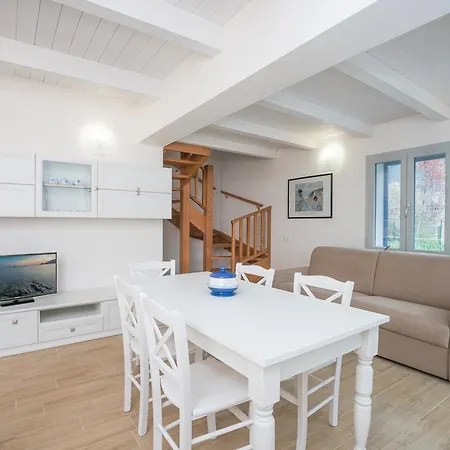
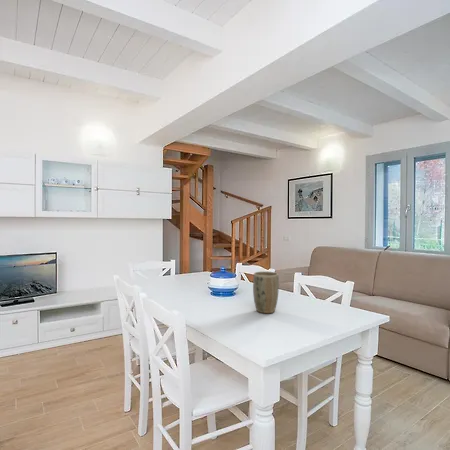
+ plant pot (265, 292)
